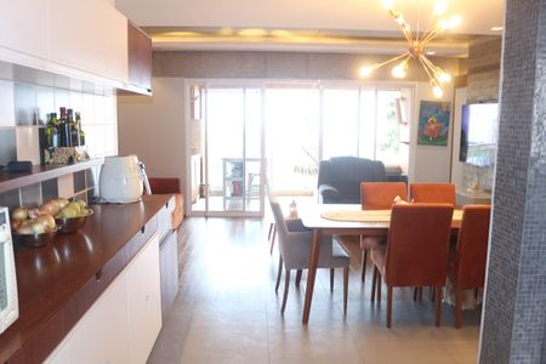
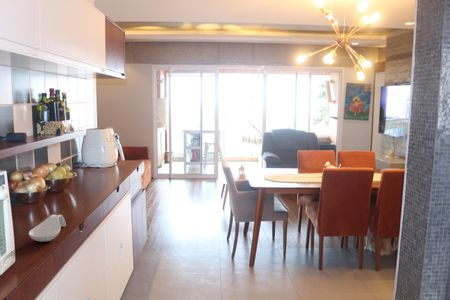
+ spoon rest (50, 226)
